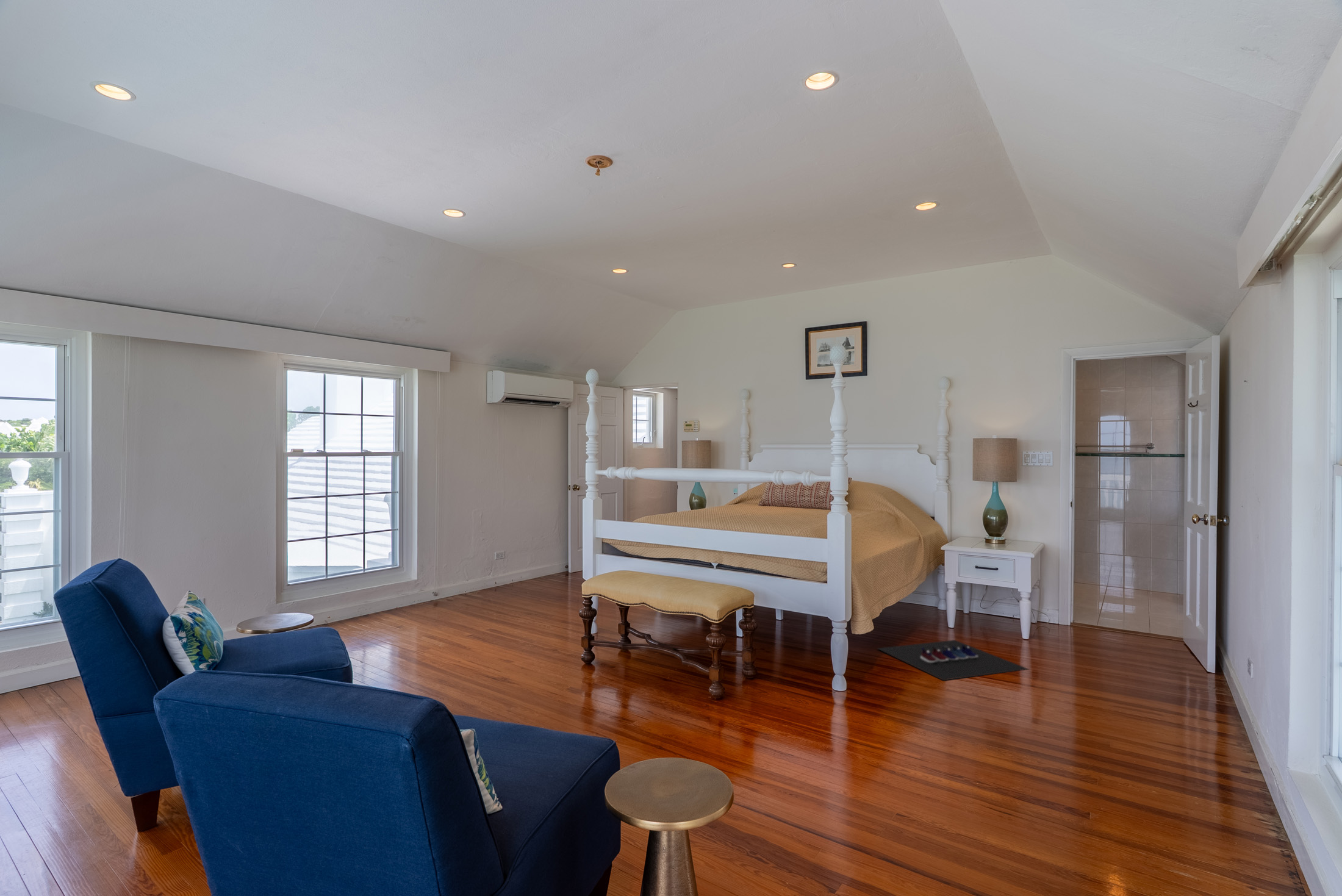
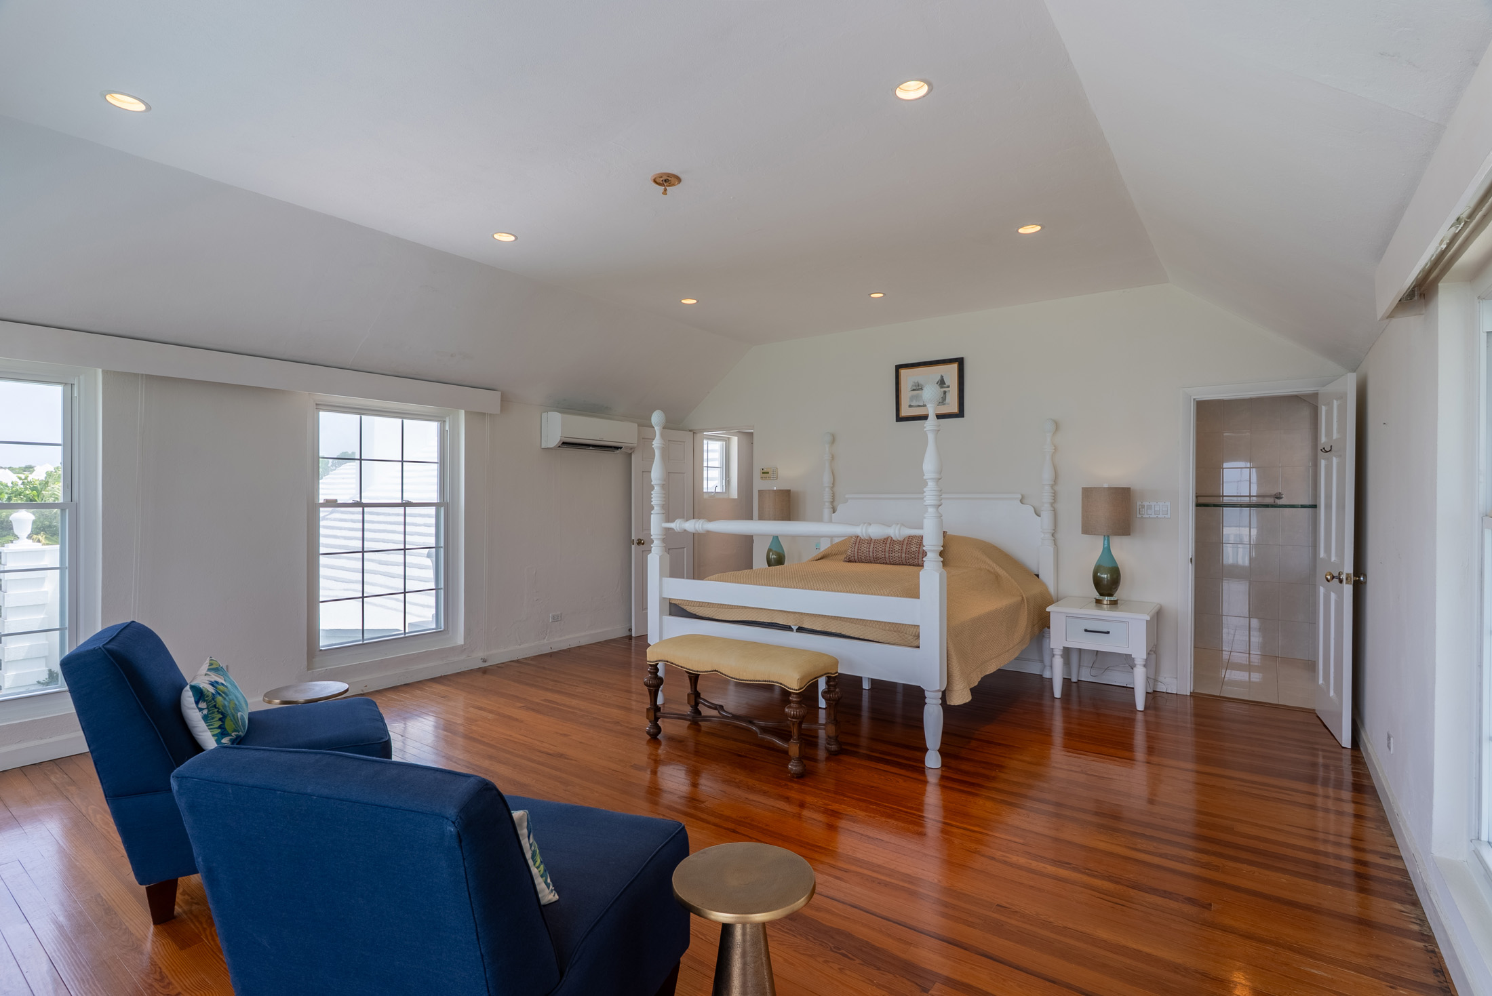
- shoe (949, 653)
